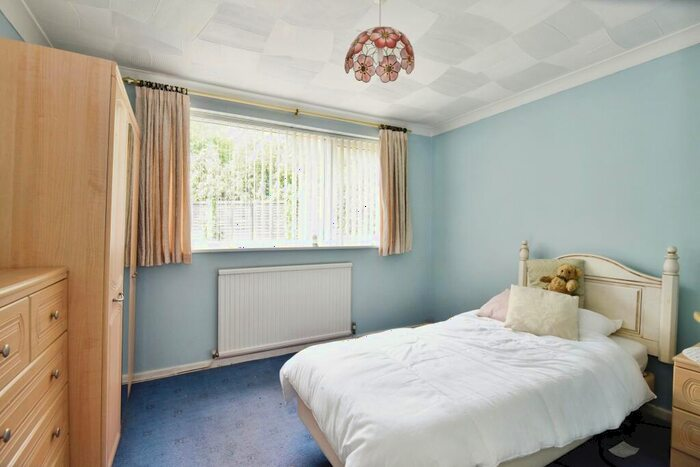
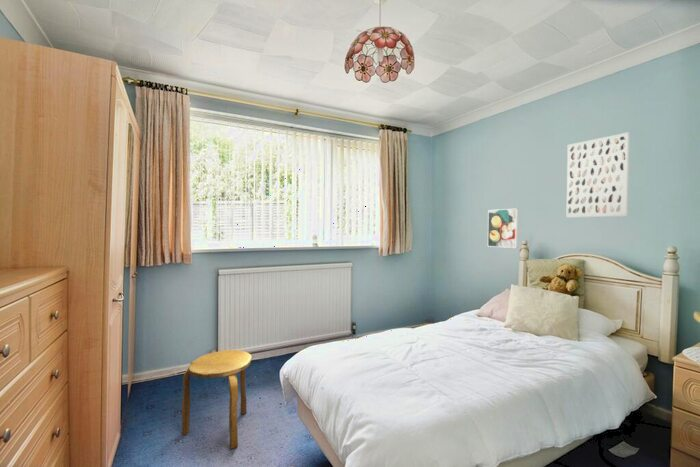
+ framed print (502, 228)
+ stool (230, 396)
+ wall art (595, 178)
